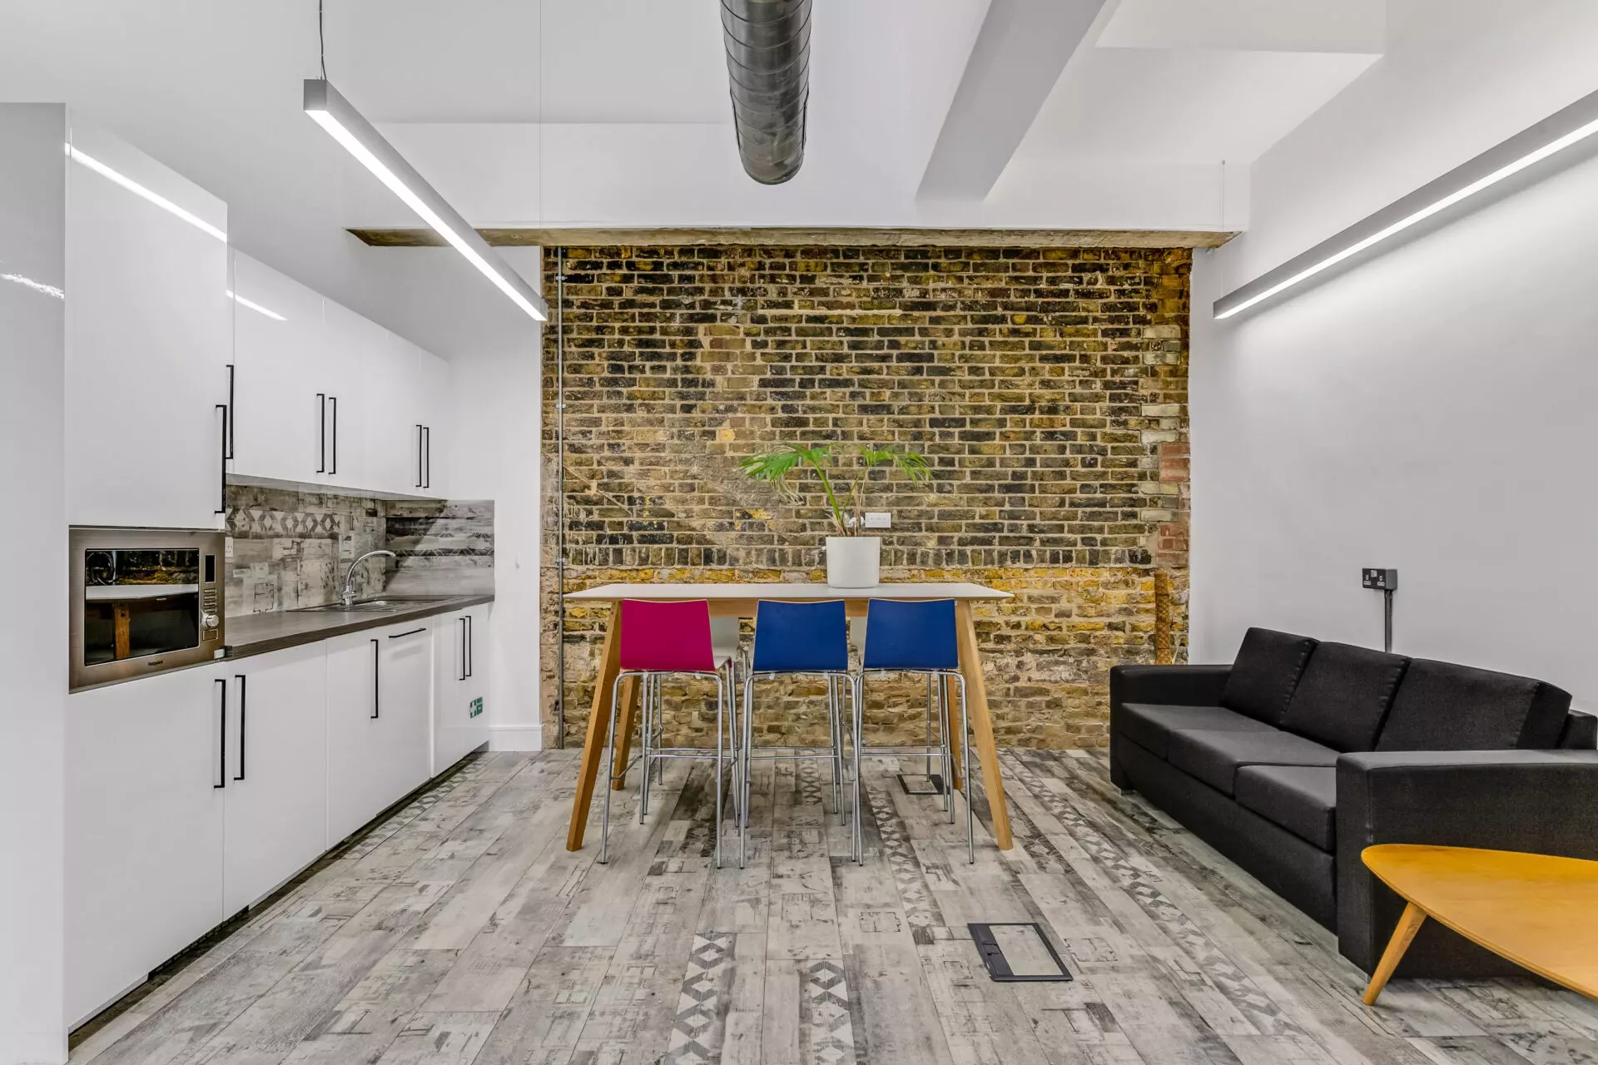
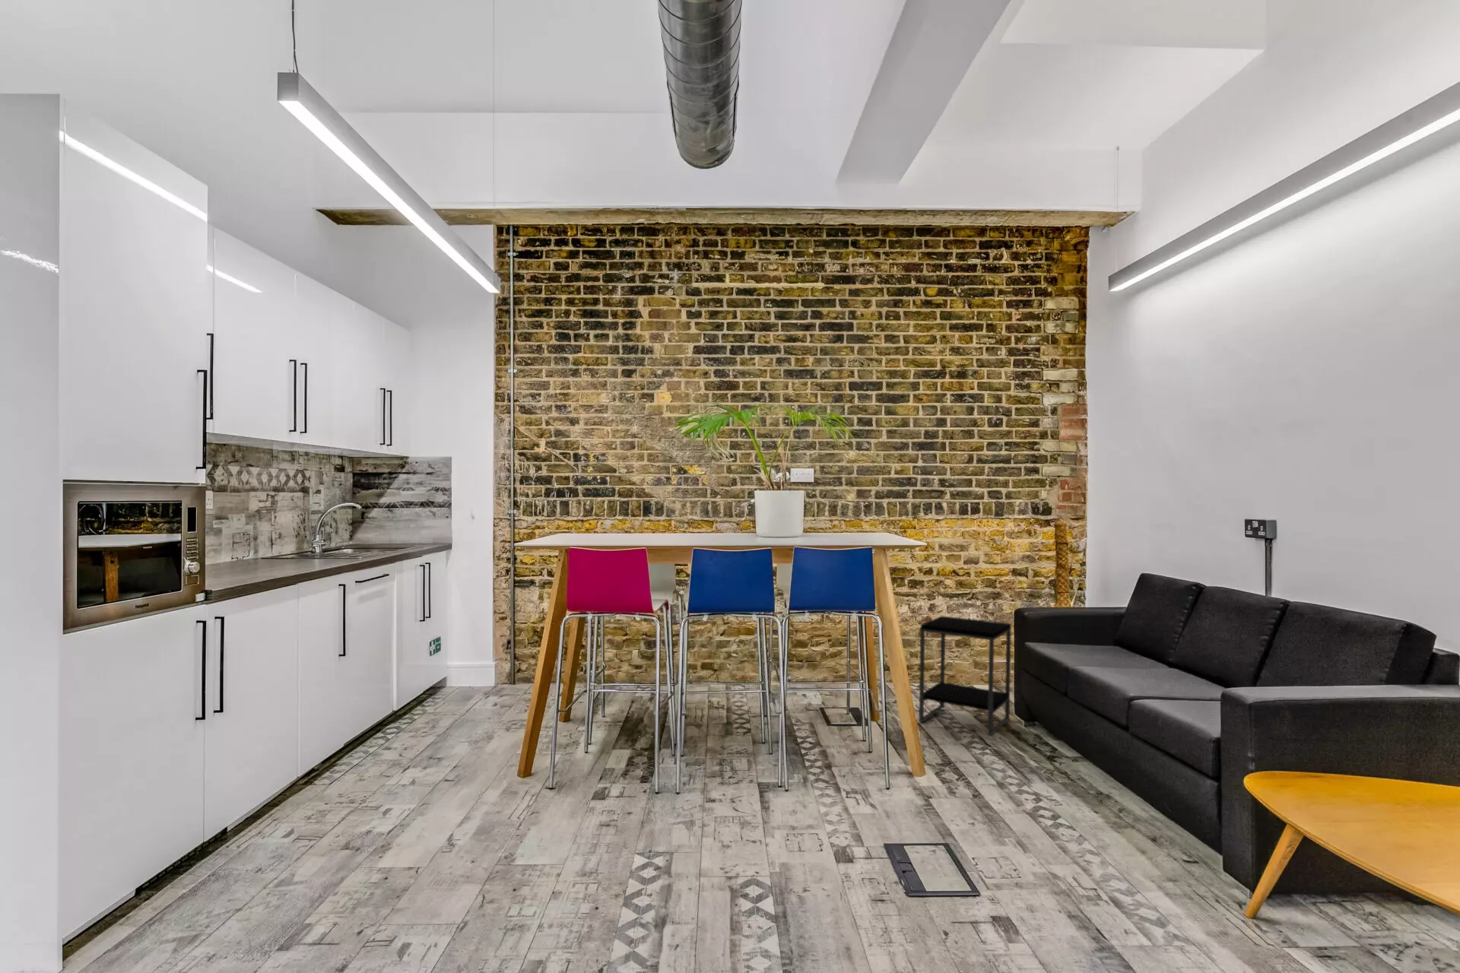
+ side table (965, 685)
